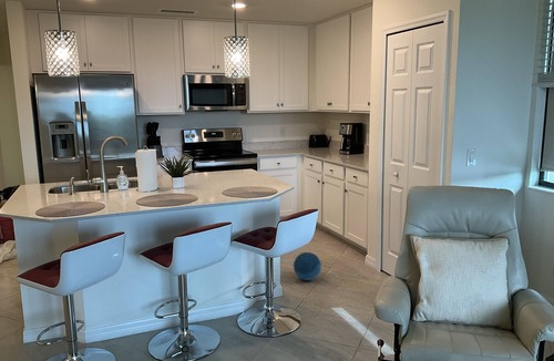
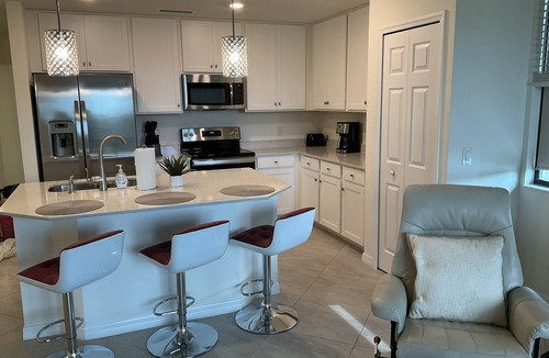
- ball (307, 266)
